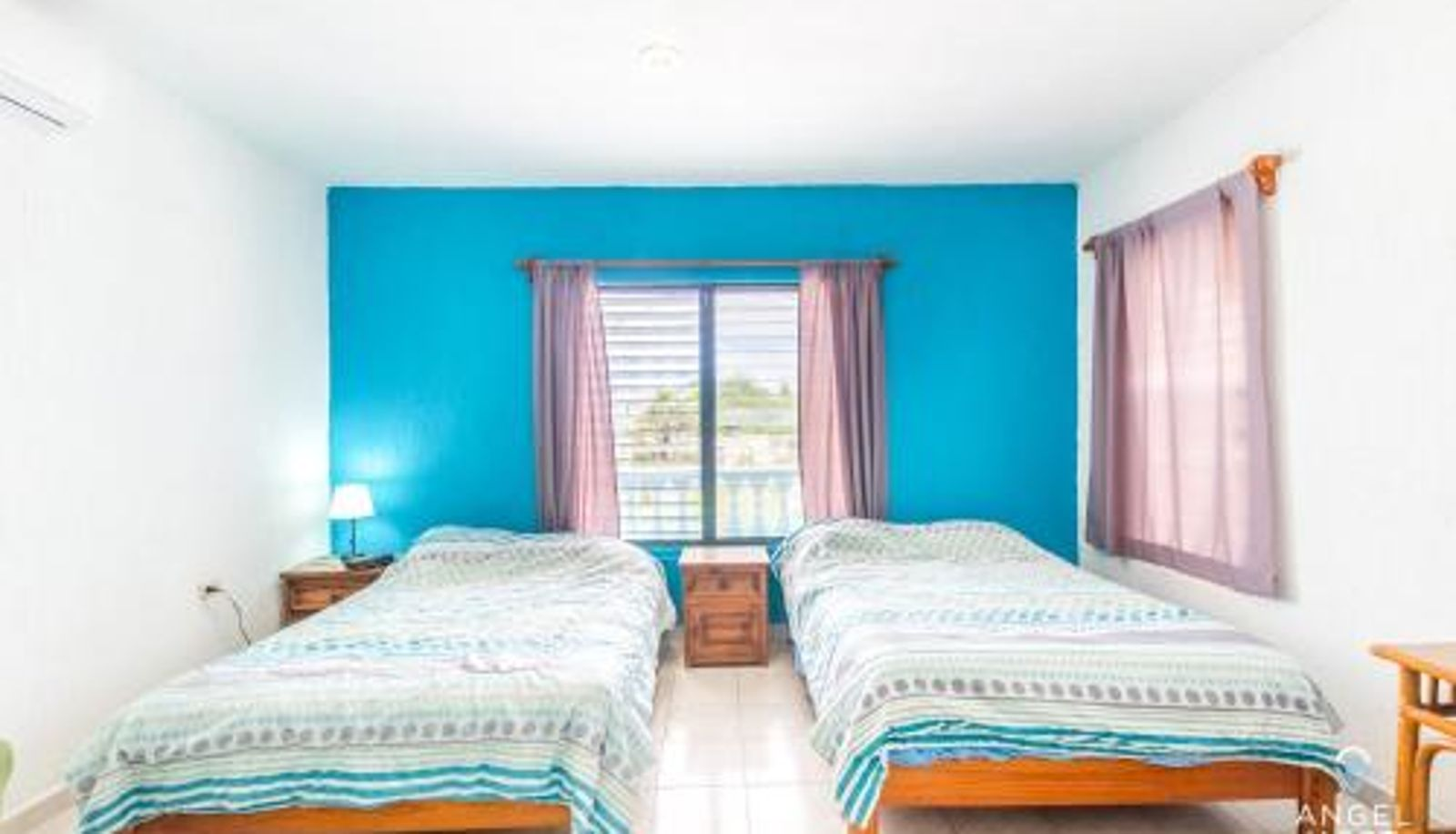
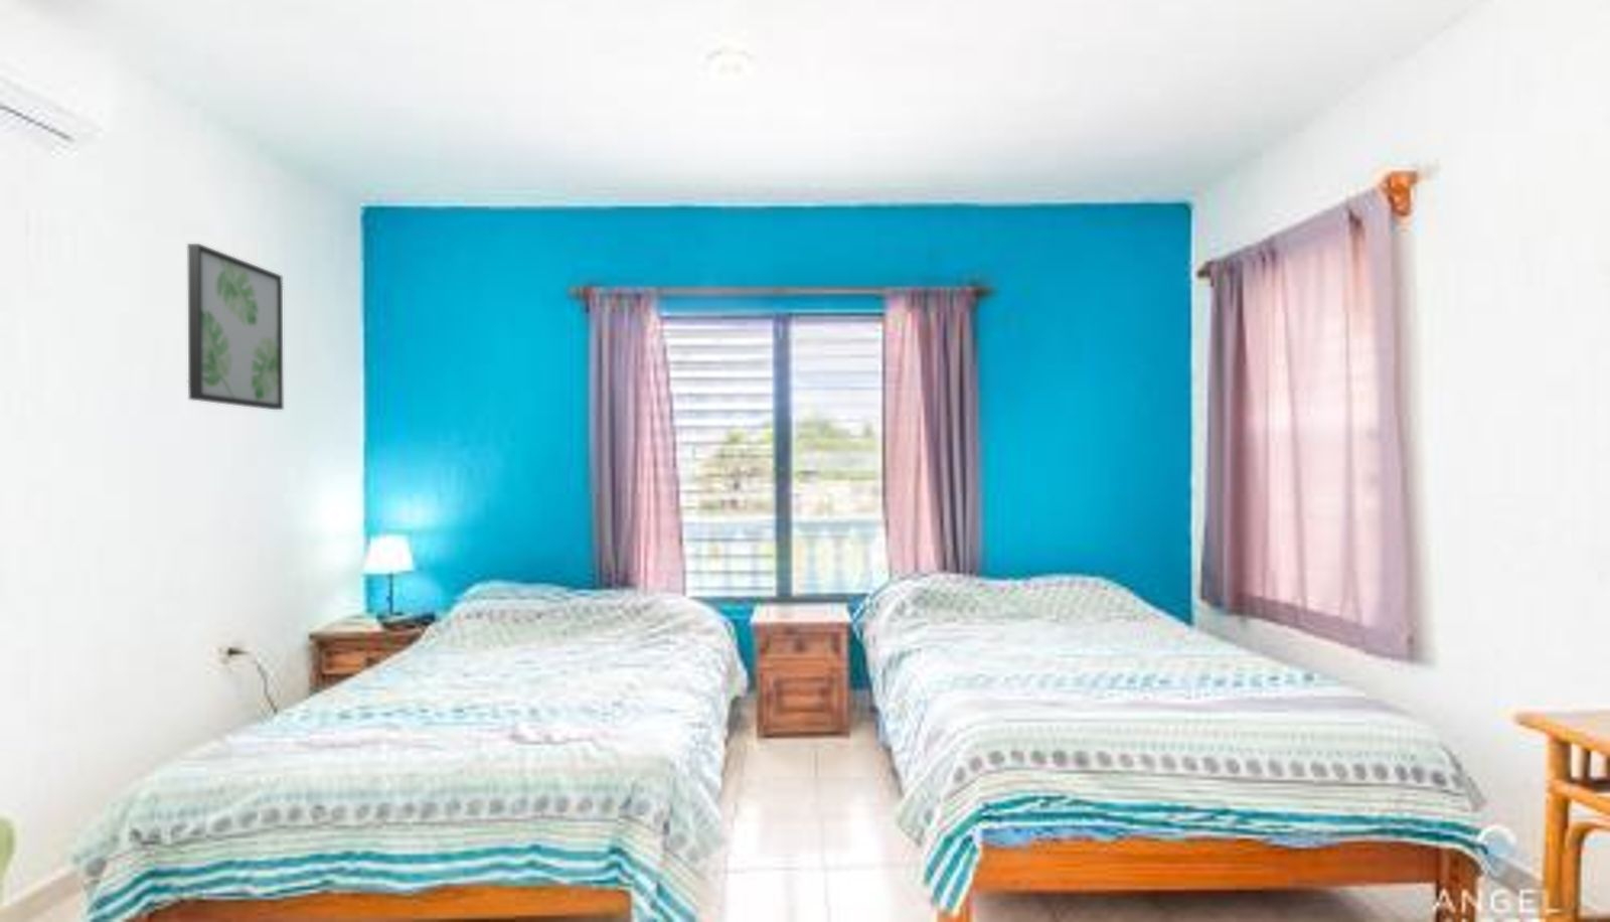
+ wall art (239, 332)
